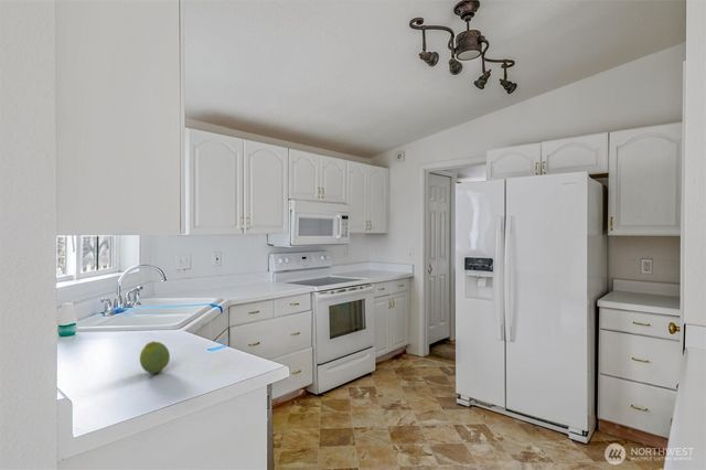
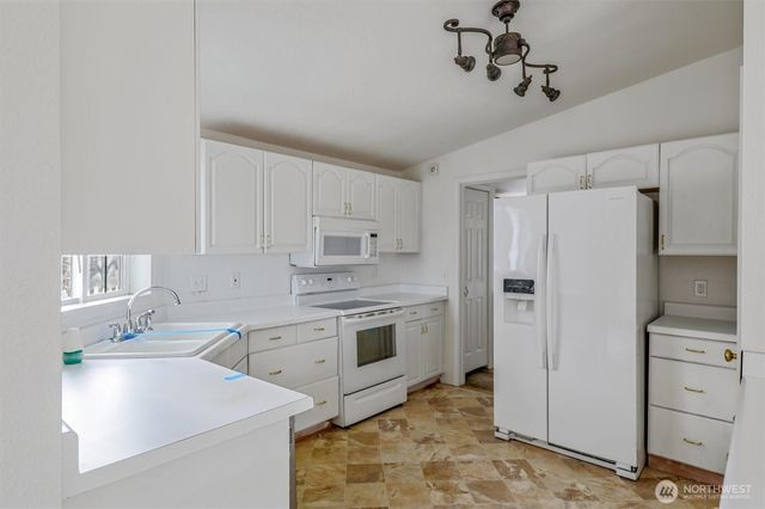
- fruit (154, 356)
